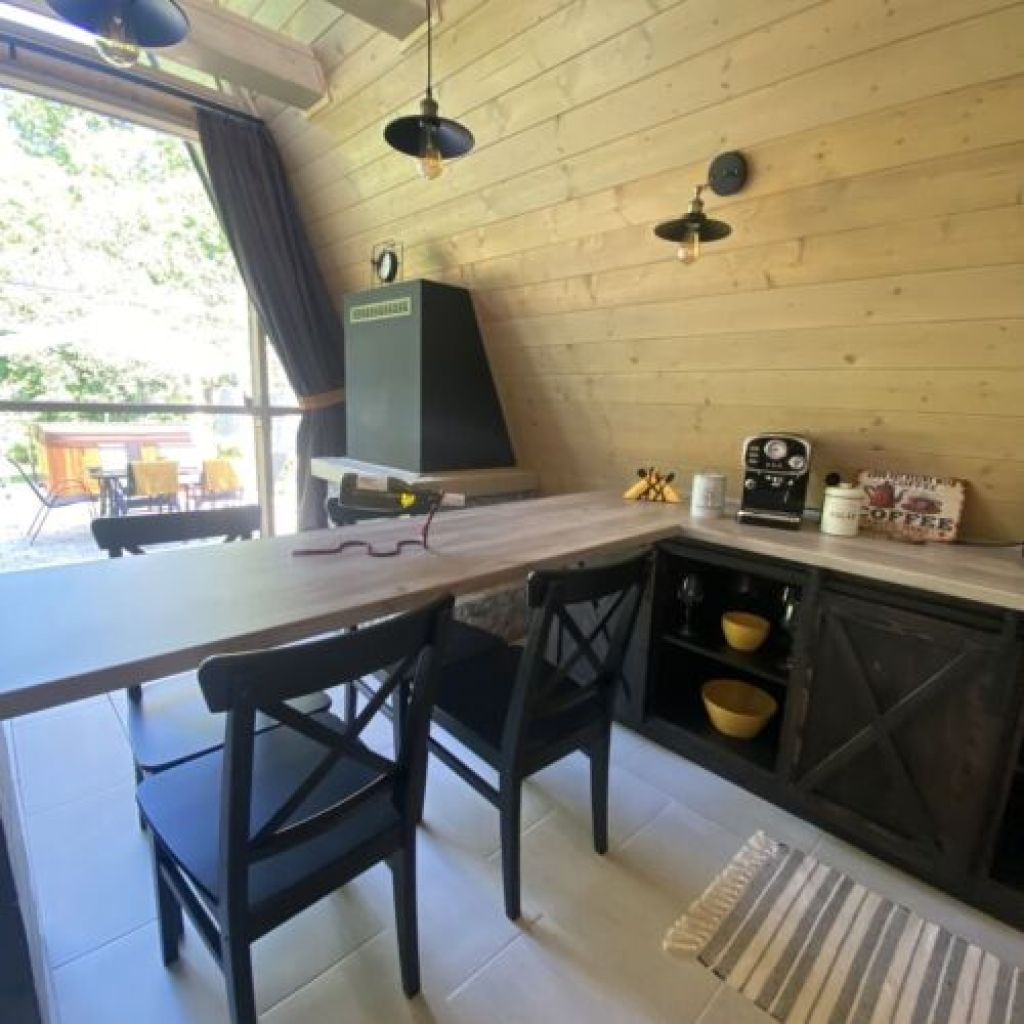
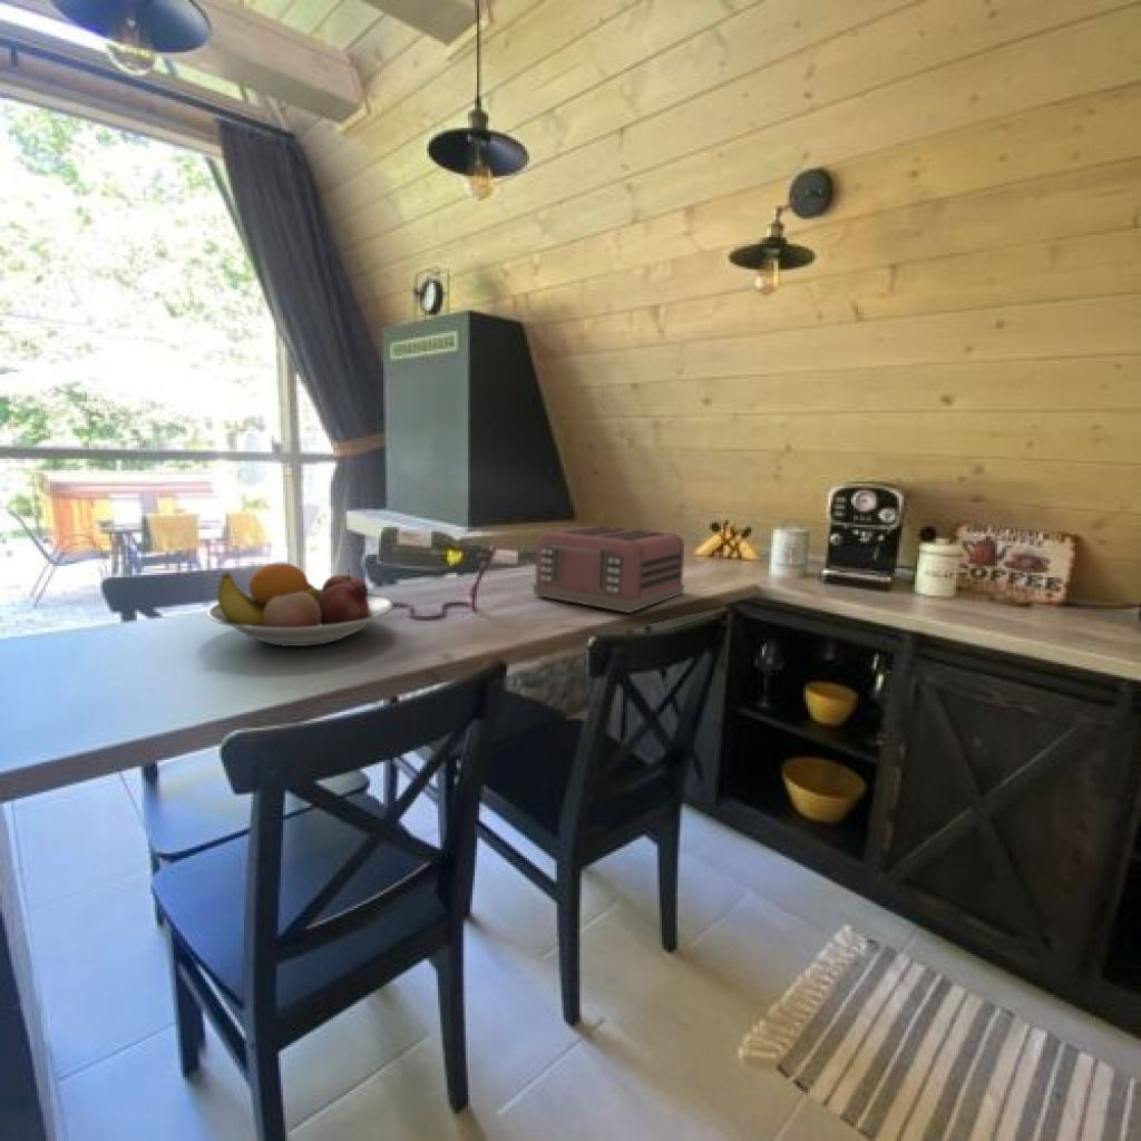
+ toaster (608, 564)
+ fruit bowl (304, 599)
